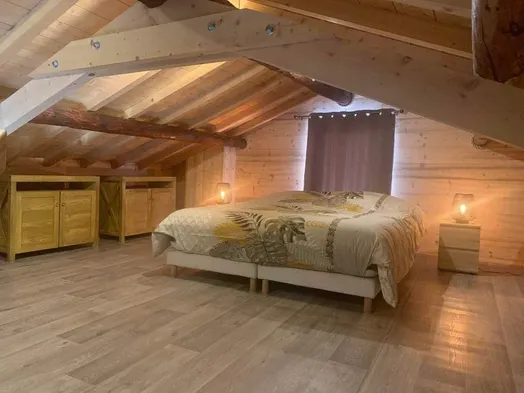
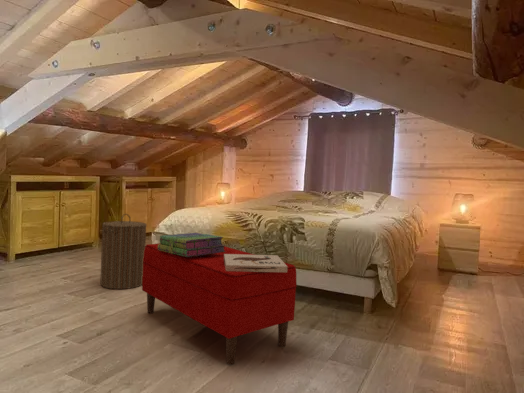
+ stack of books (191, 245)
+ decorative box (253, 262)
+ bench (212, 290)
+ laundry hamper (123, 248)
